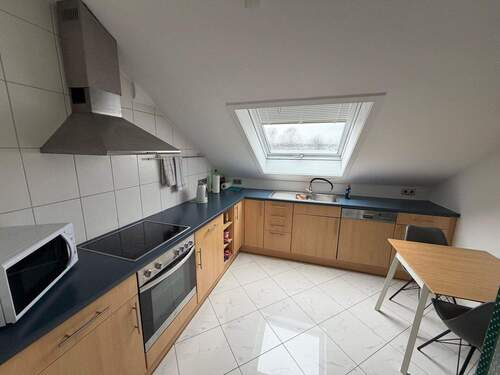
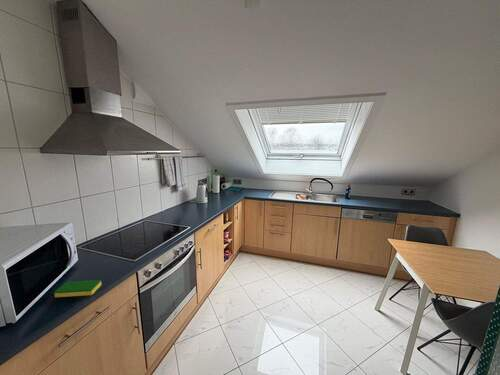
+ dish sponge (79, 288)
